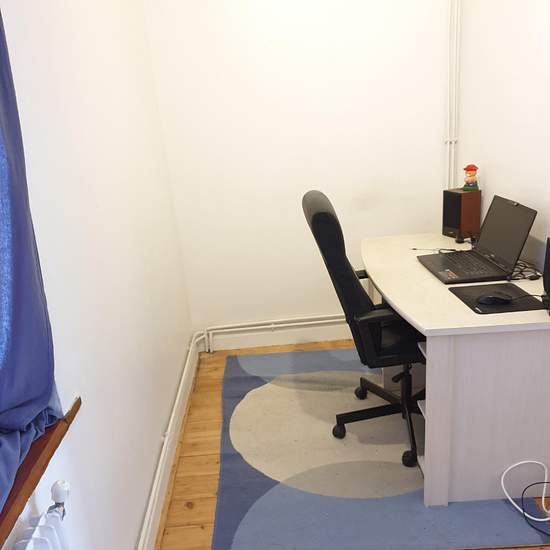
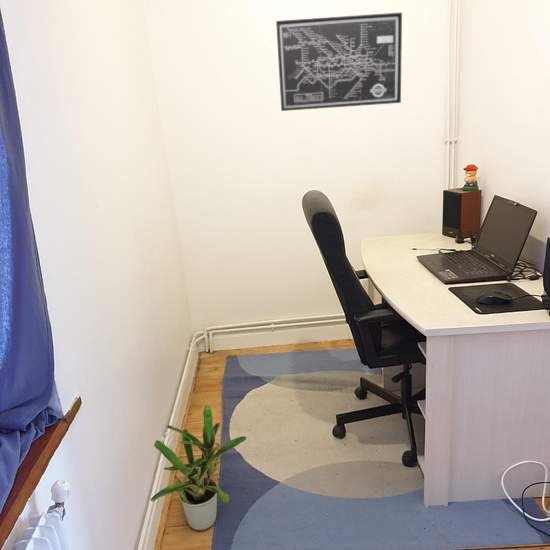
+ potted plant (203, 473)
+ wall art (339, 63)
